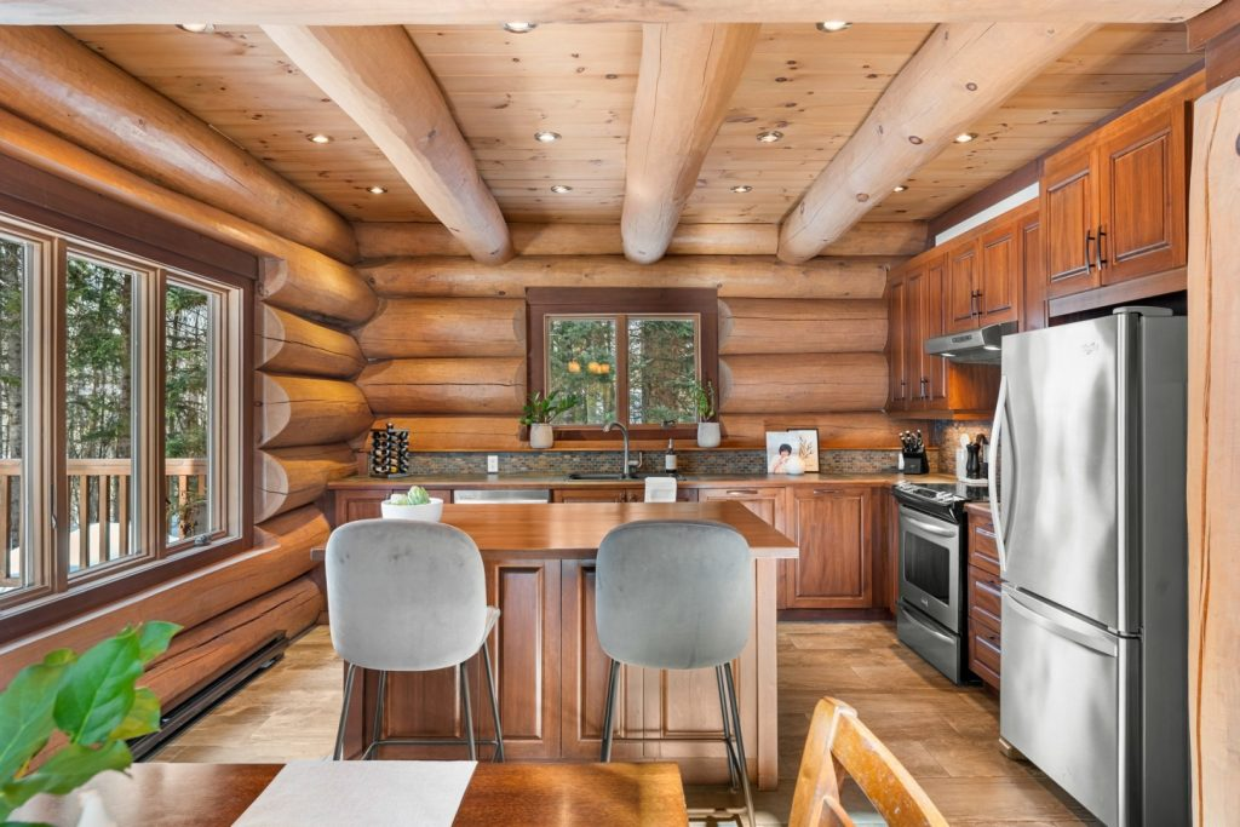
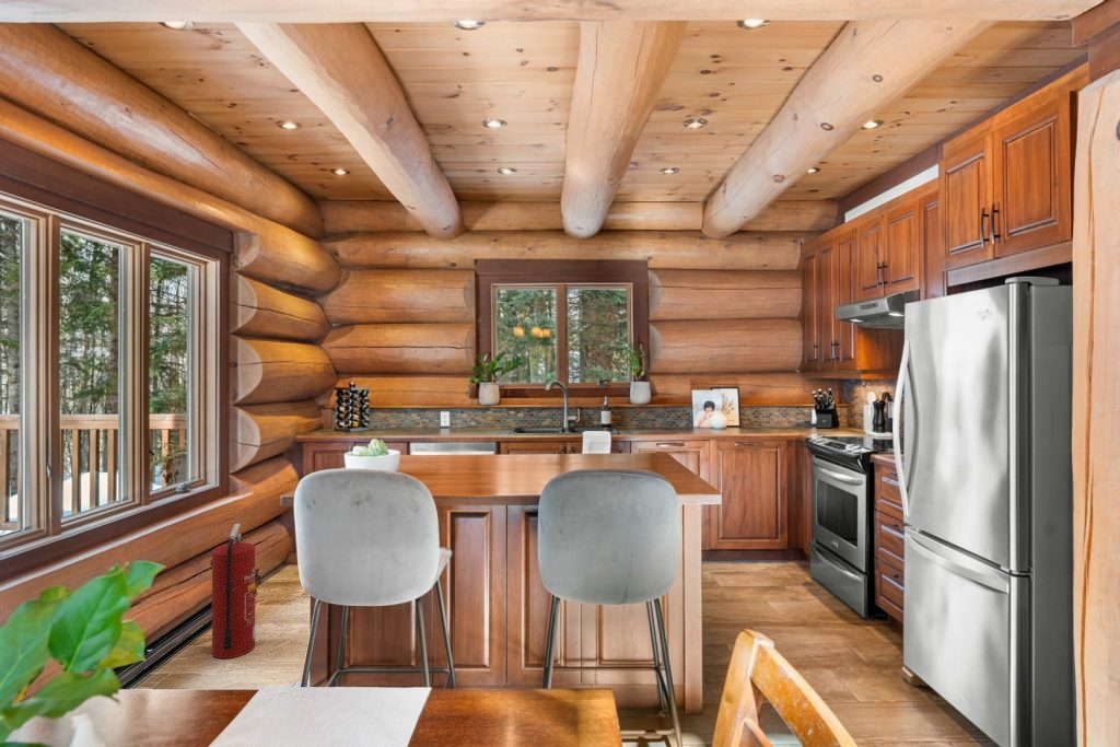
+ fire extinguisher (231, 591)
